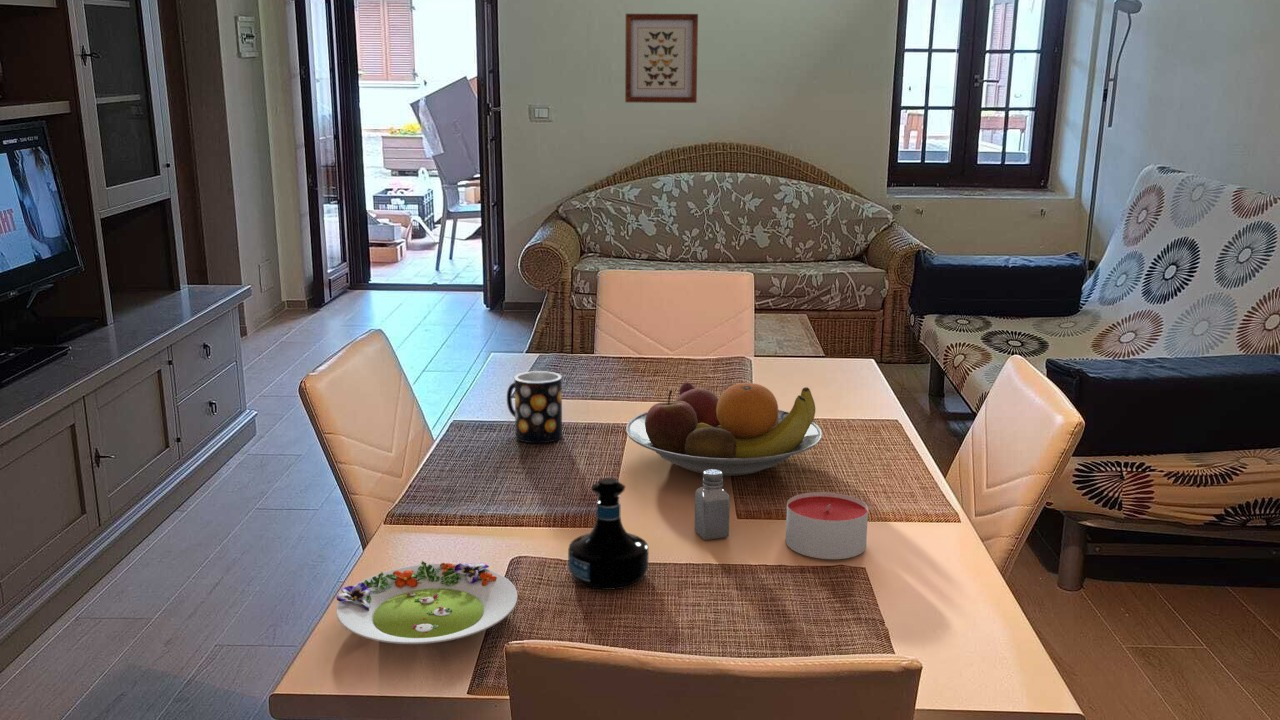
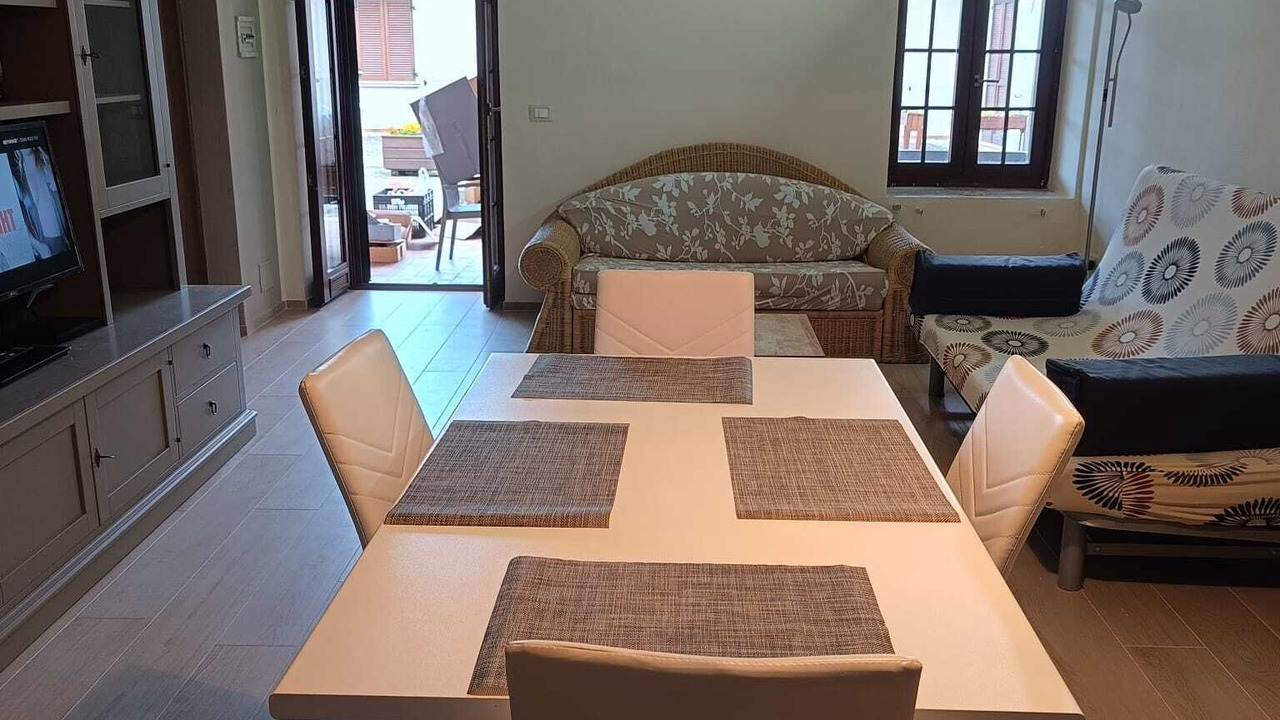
- fruit bowl (723, 421)
- mug (530, 406)
- candle (826, 523)
- tequila bottle (608, 528)
- saltshaker (712, 502)
- wall art (661, 58)
- salad plate (428, 604)
